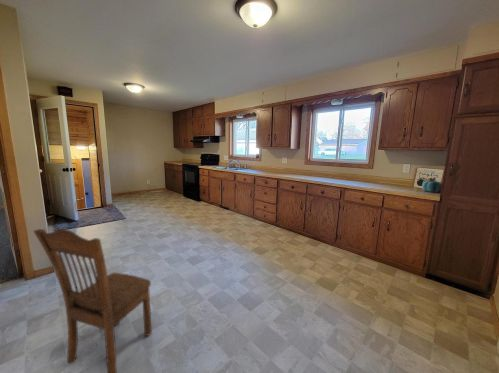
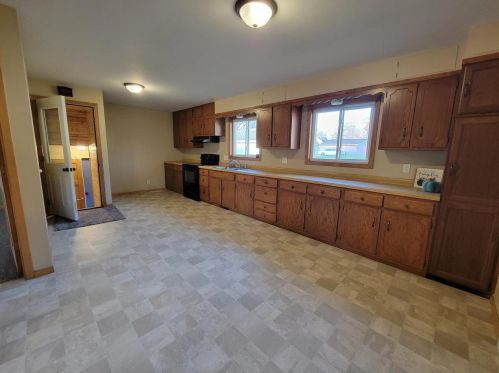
- dining chair (106, 286)
